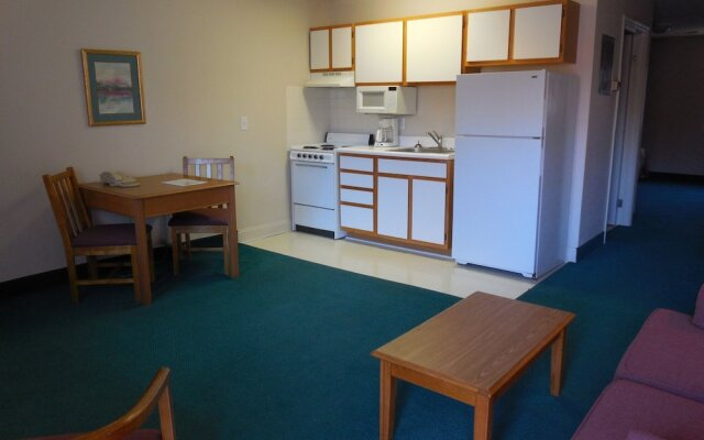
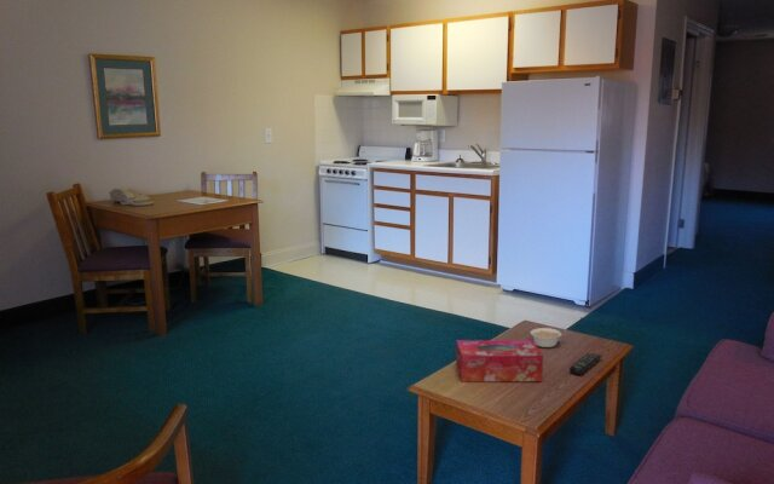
+ tissue box (497, 359)
+ legume (545, 336)
+ remote control (585, 362)
